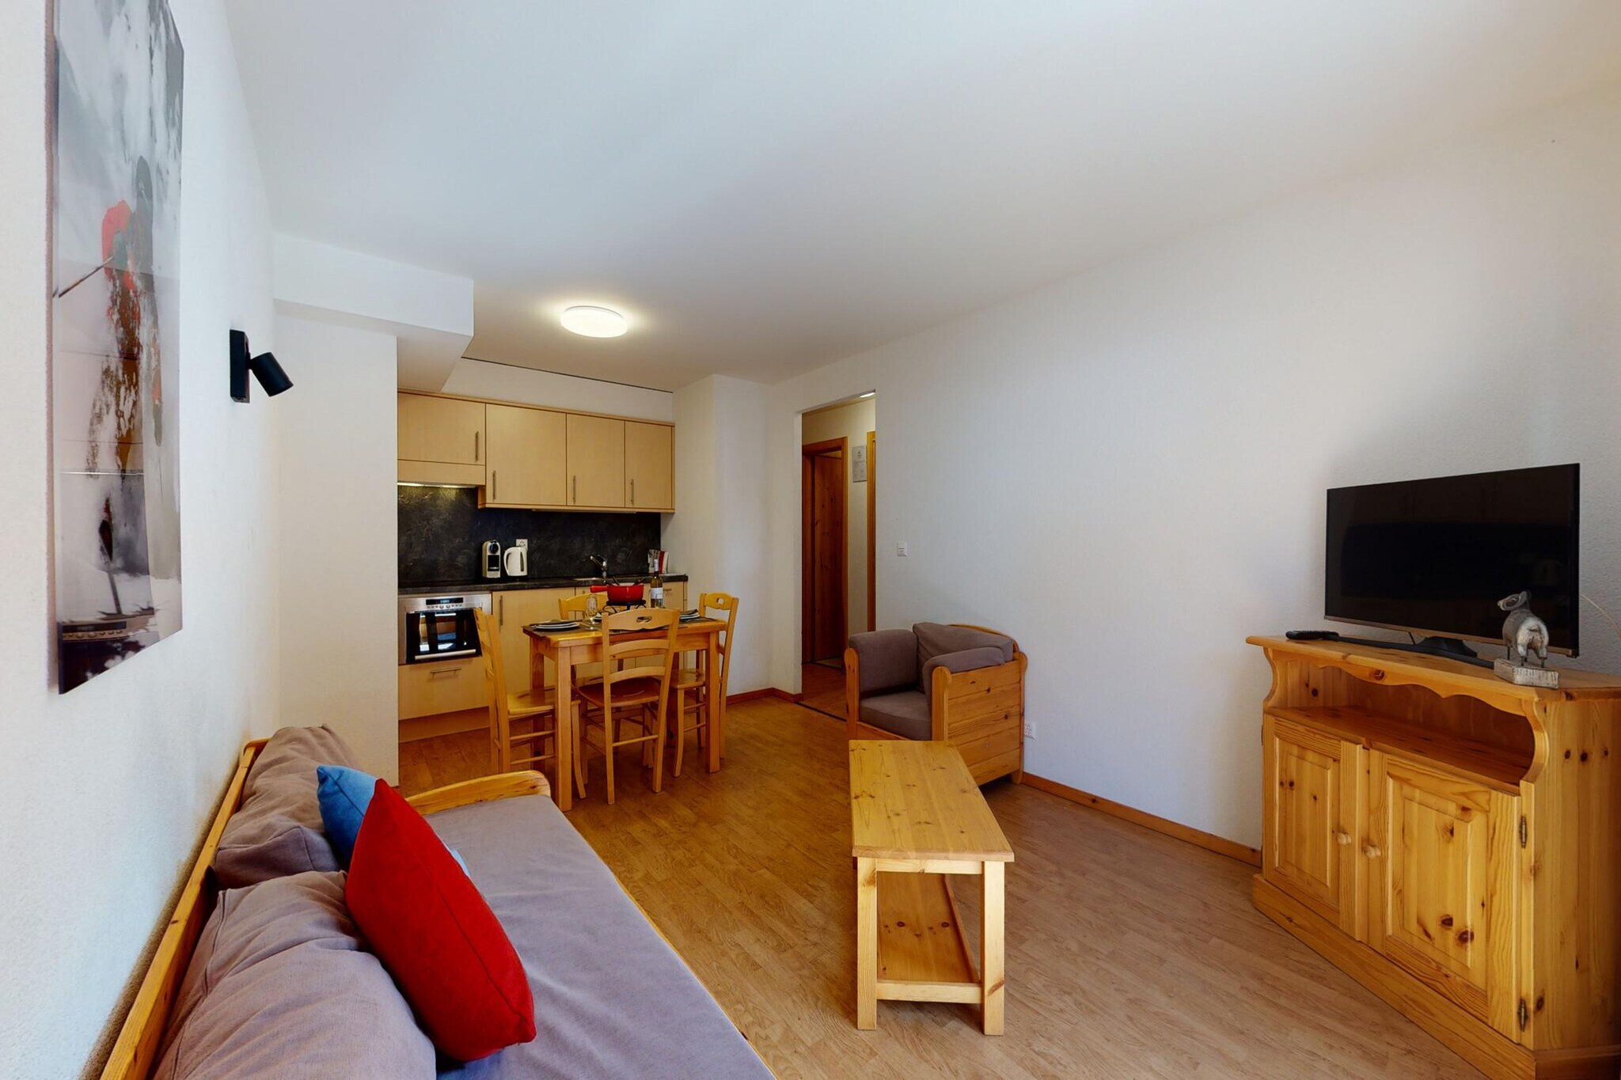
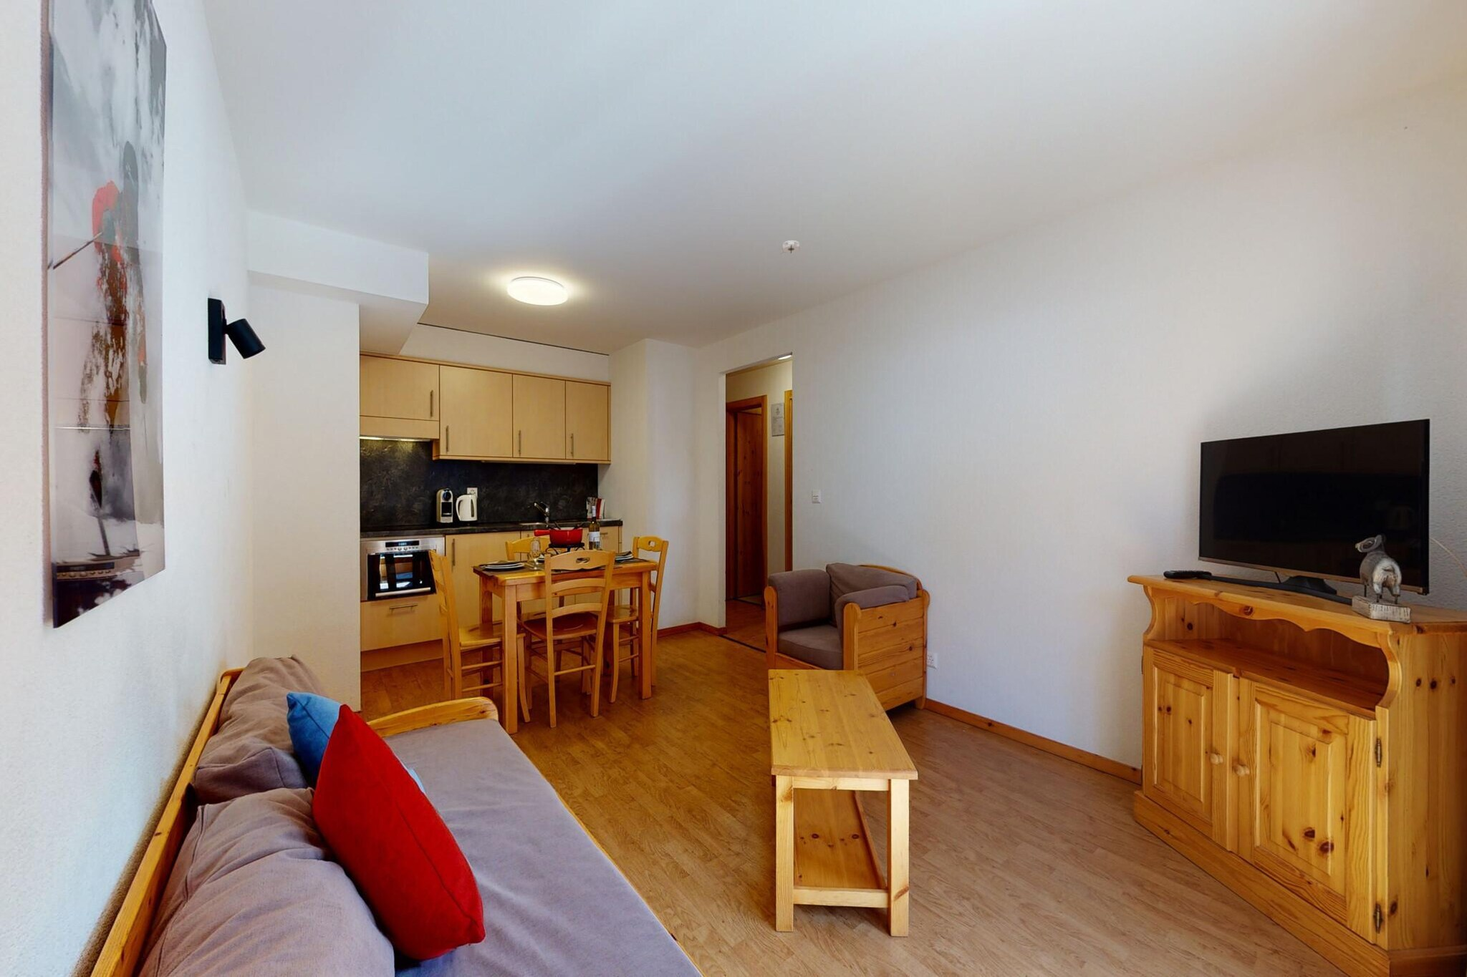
+ smoke detector (790, 246)
